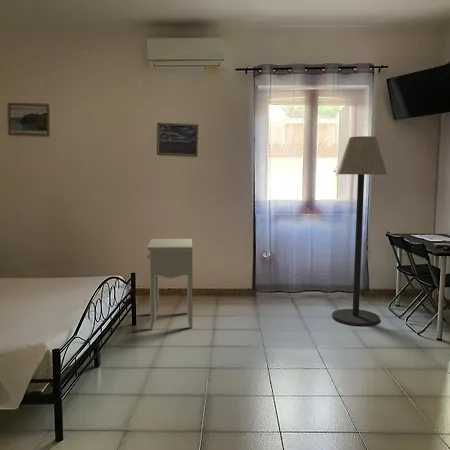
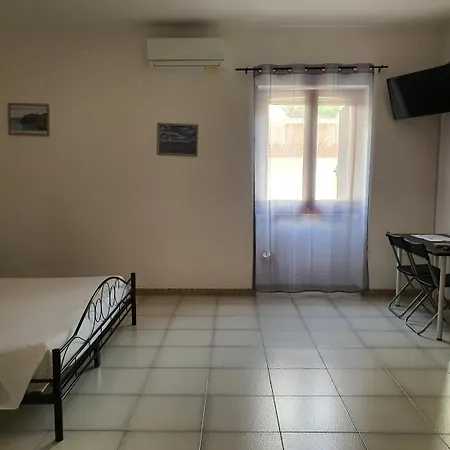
- nightstand (170, 278)
- floor lamp (358, 229)
